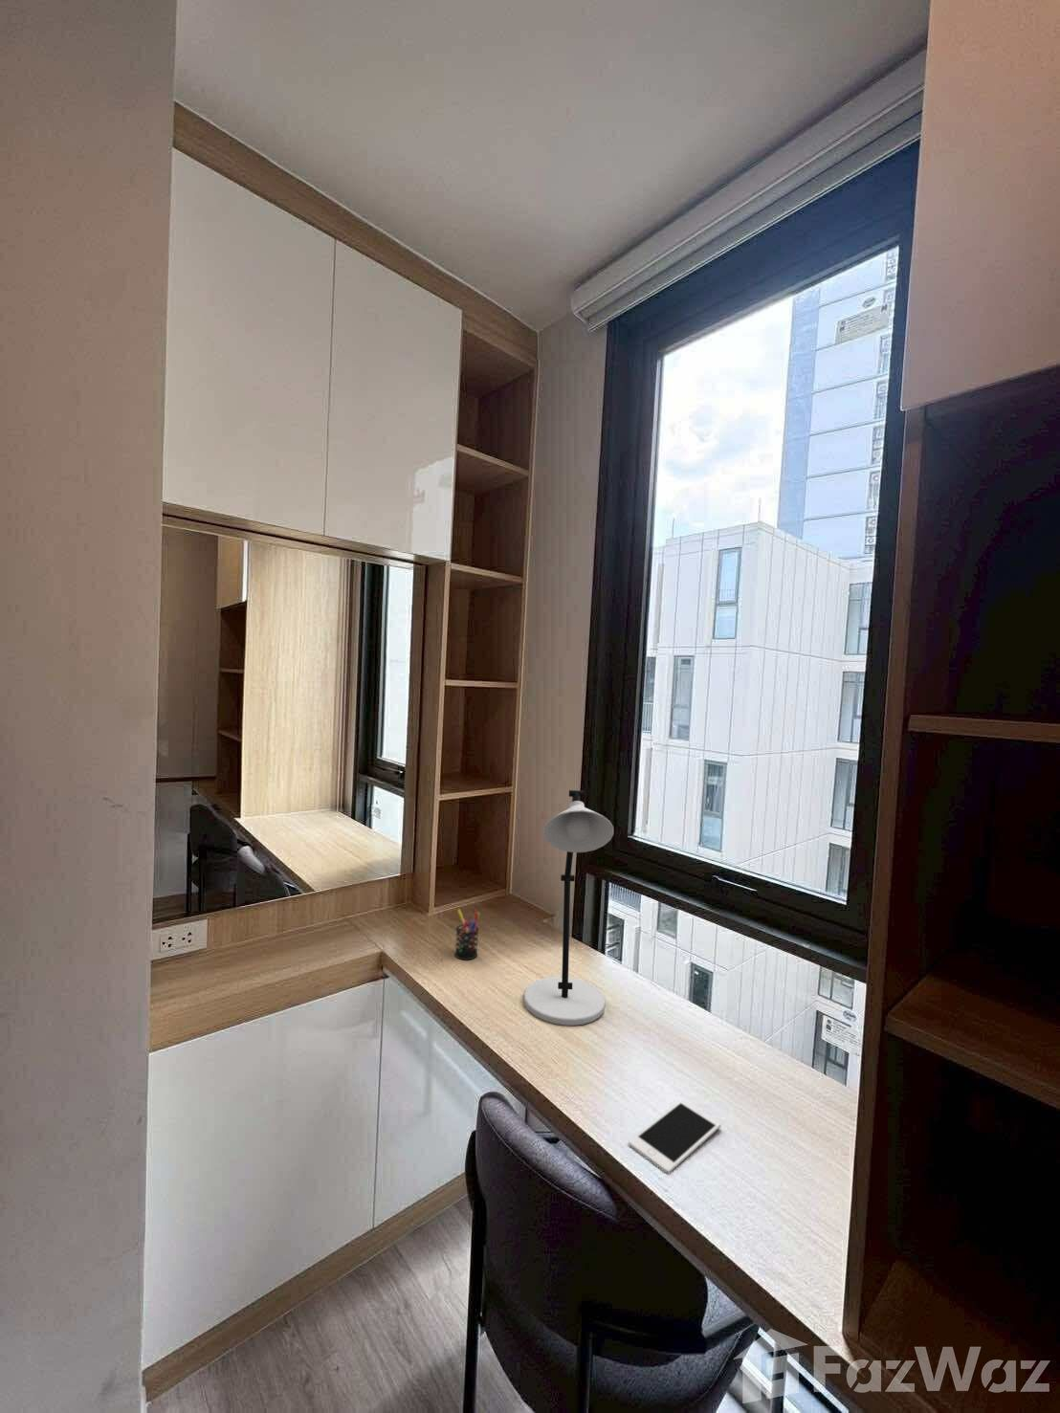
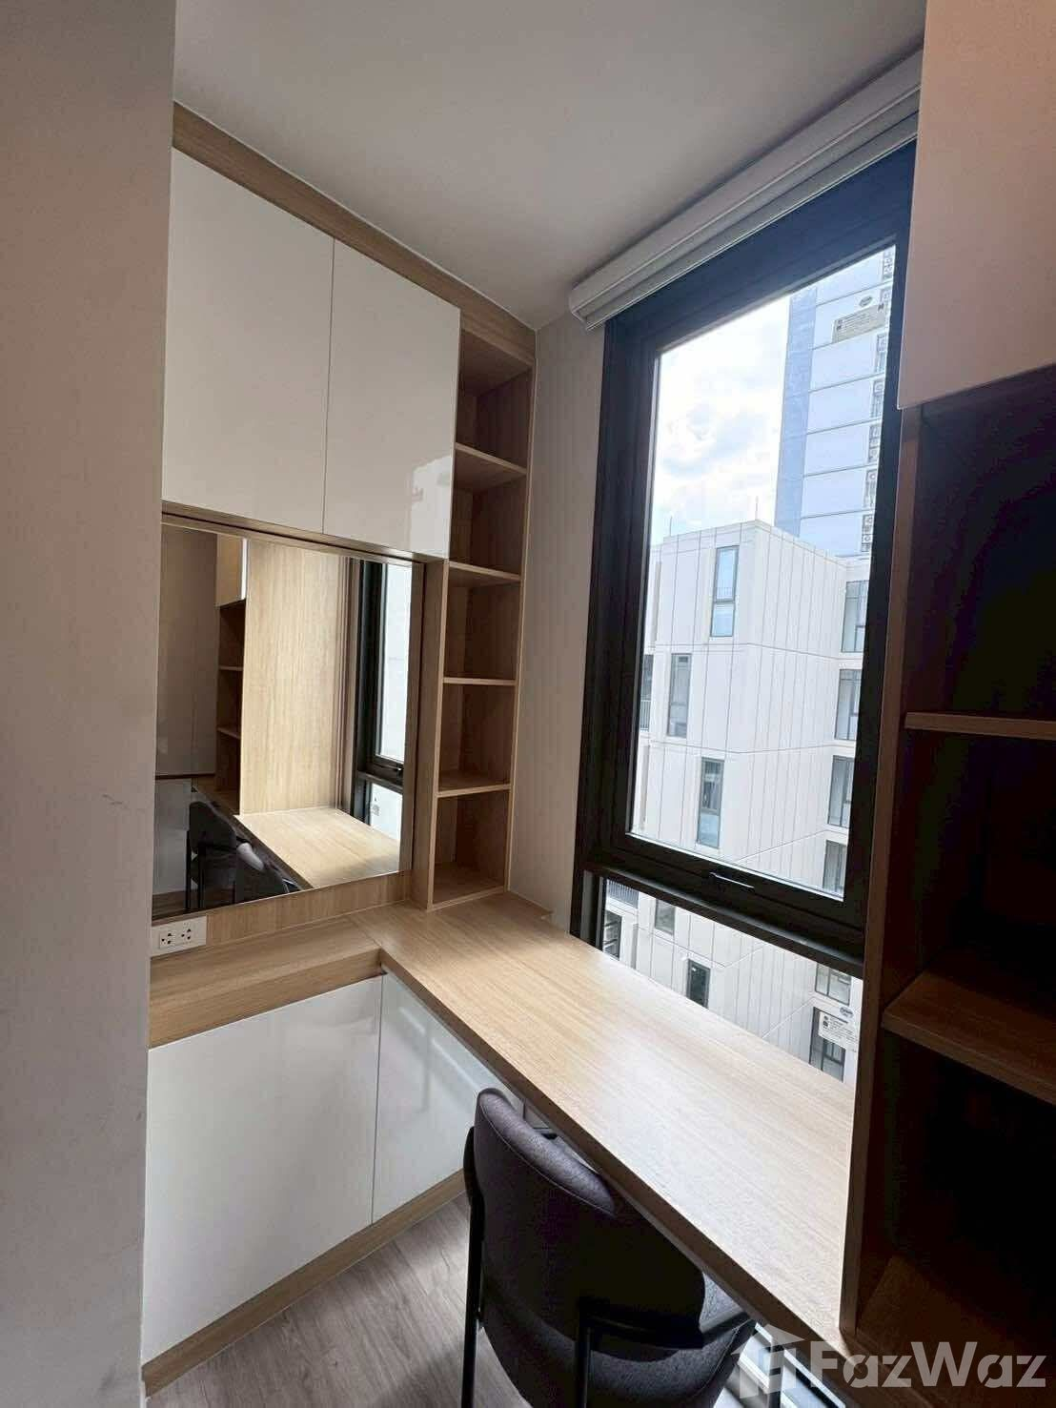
- pen holder (470, 931)
- desk lamp (569, 900)
- cell phone (676, 1132)
